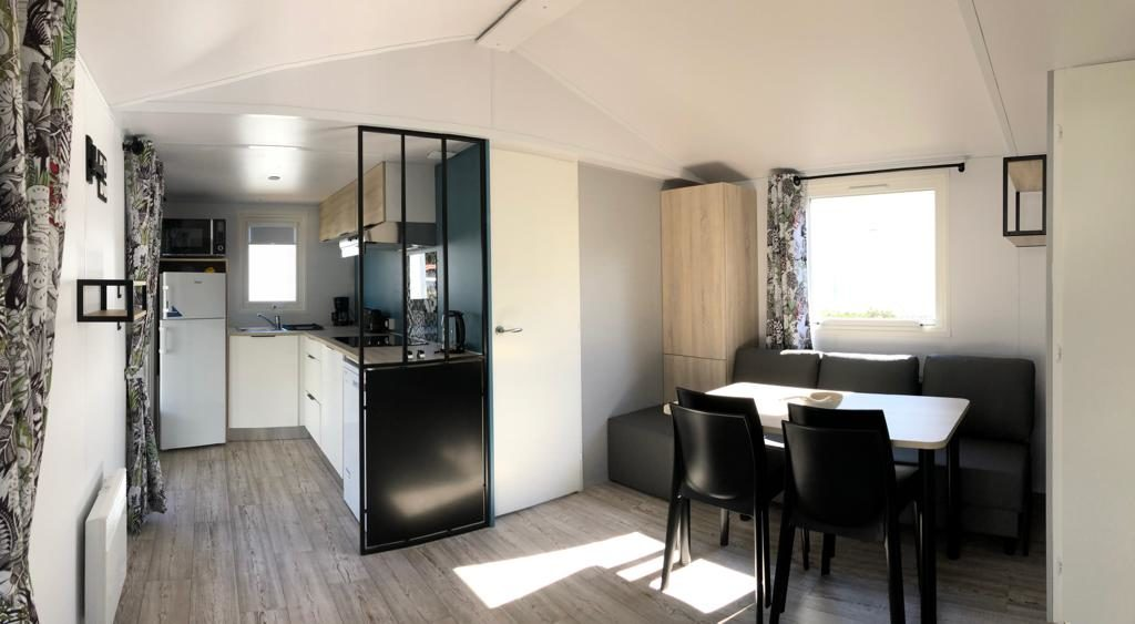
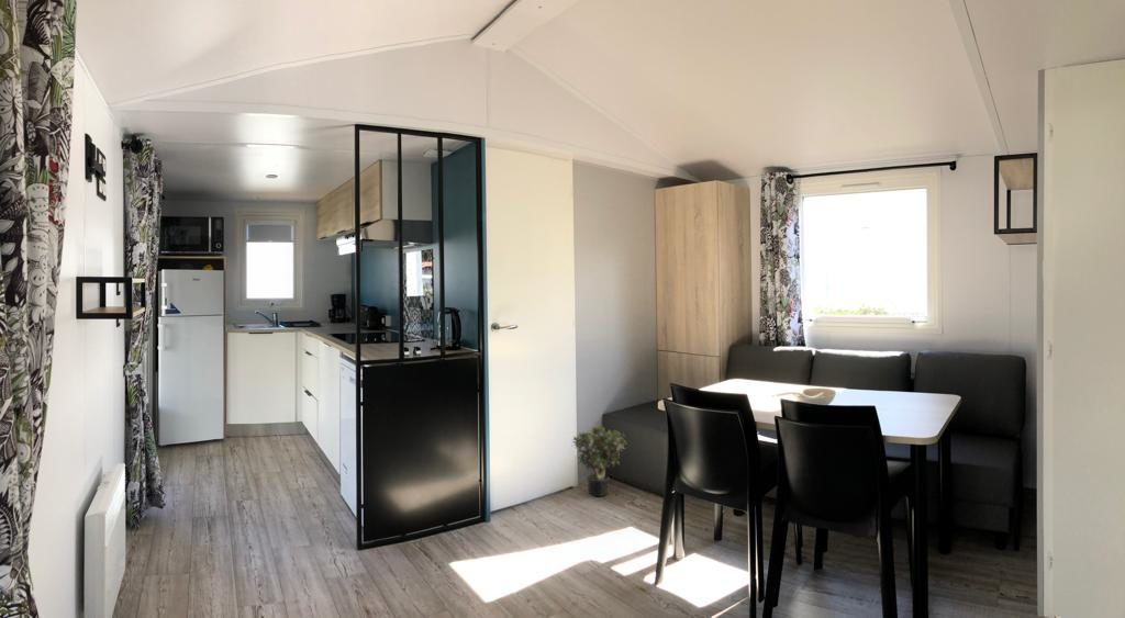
+ potted plant (601, 459)
